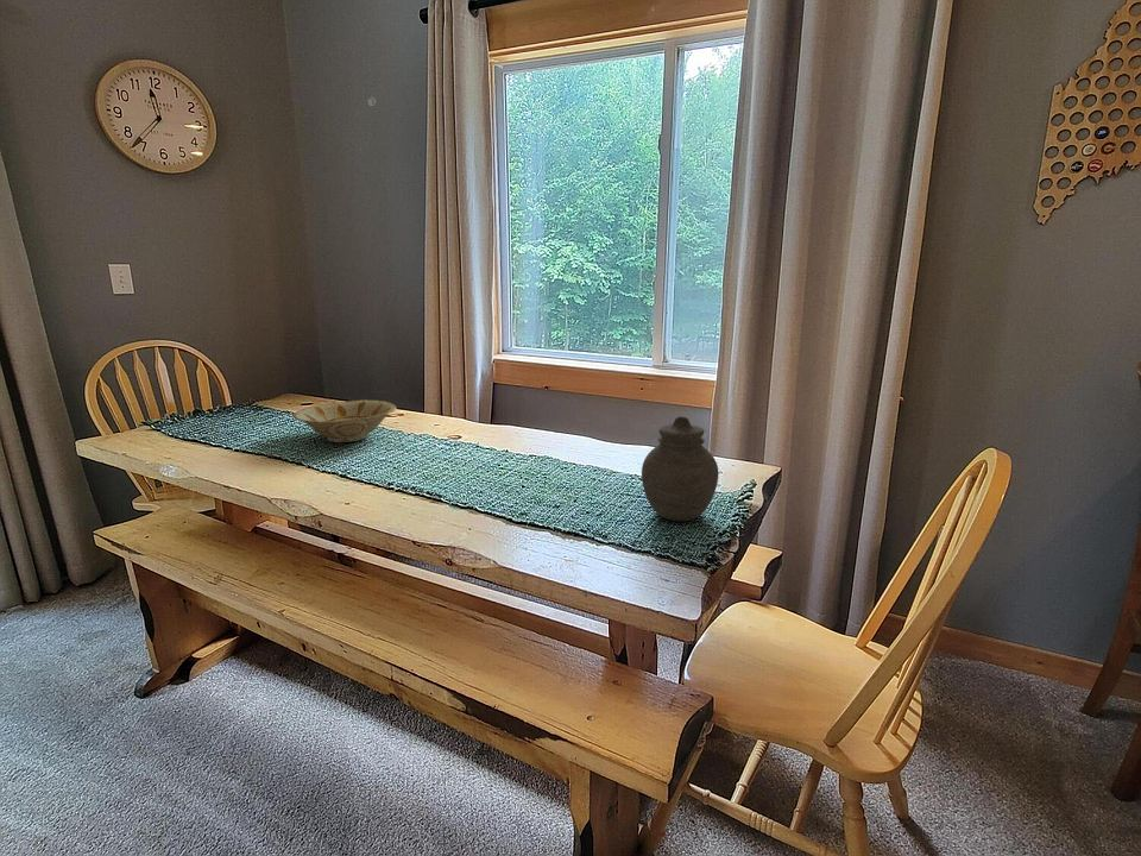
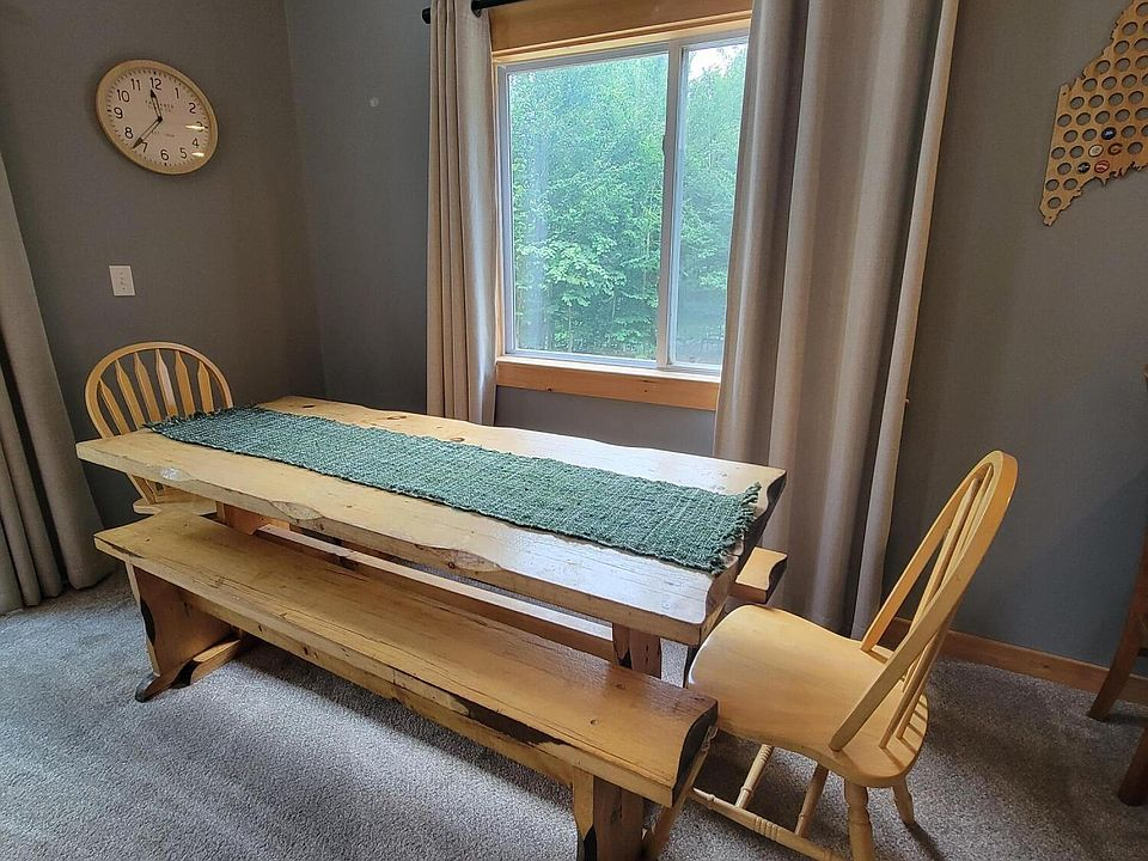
- jar (680, 466)
- bowl (347, 423)
